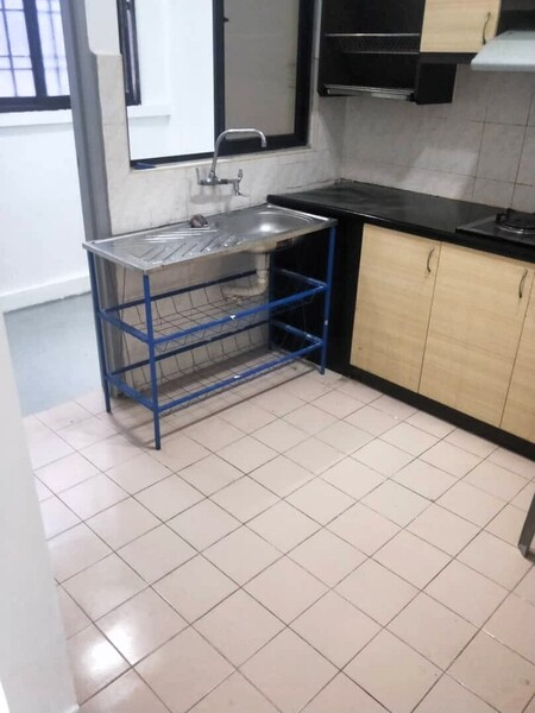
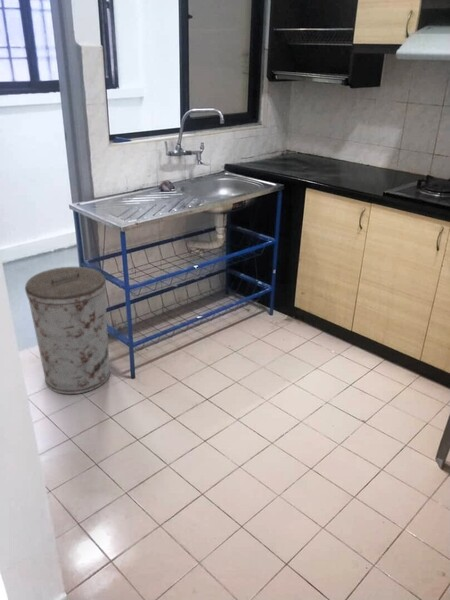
+ trash can (72, 328)
